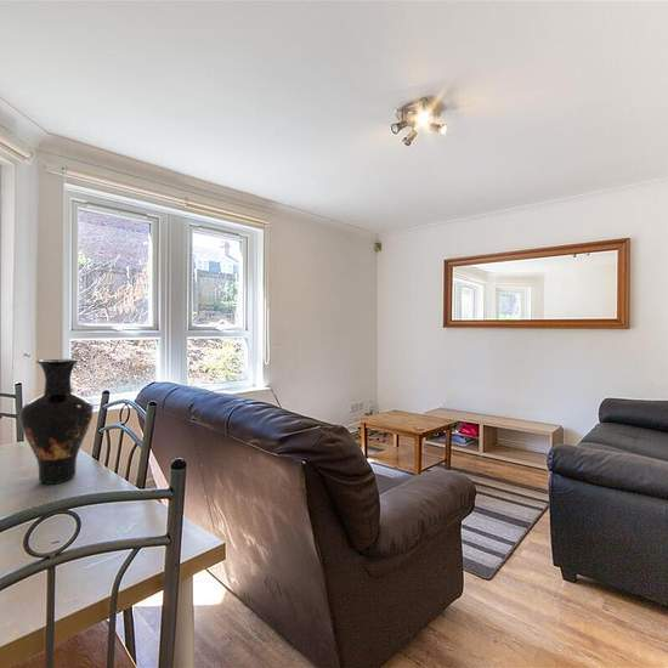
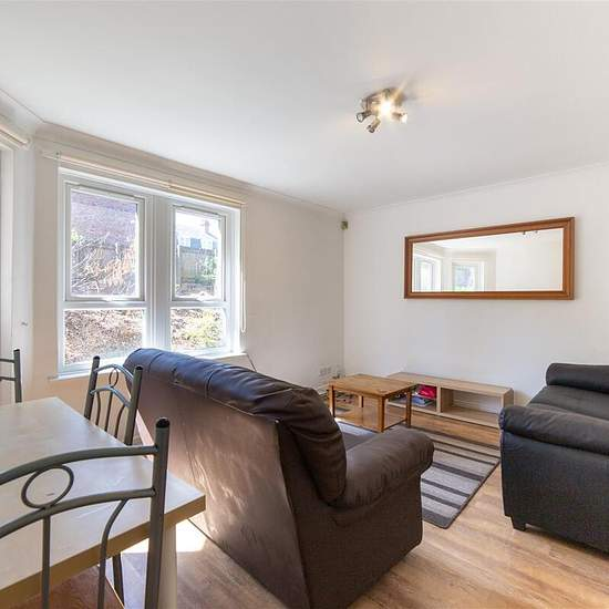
- vase (57, 419)
